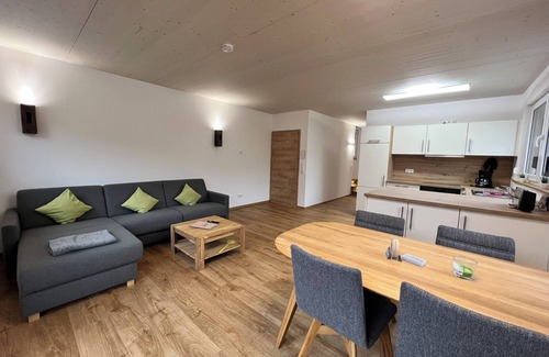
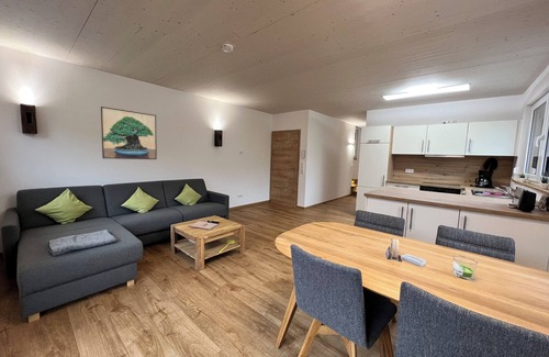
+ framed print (131, 135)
